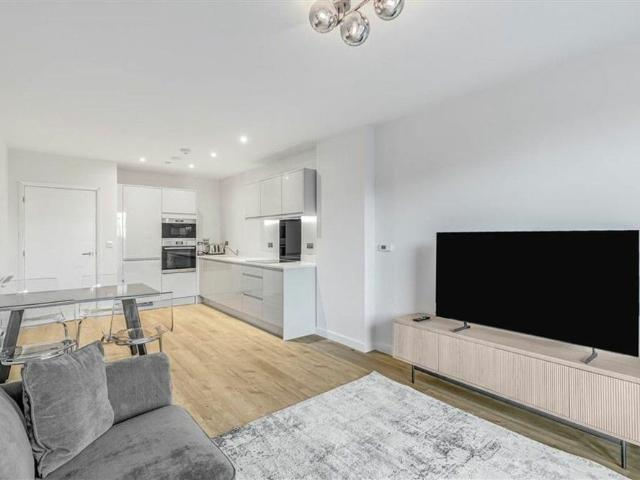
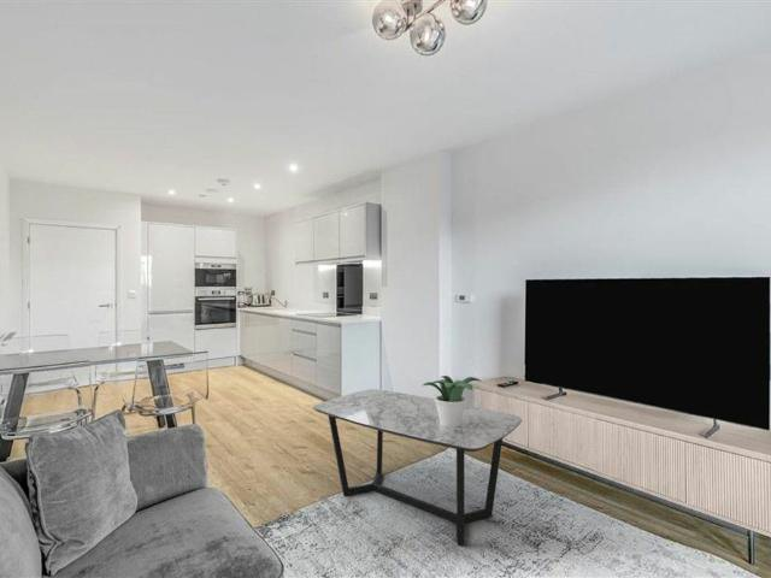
+ potted plant (454, 401)
+ coffee table (417, 440)
